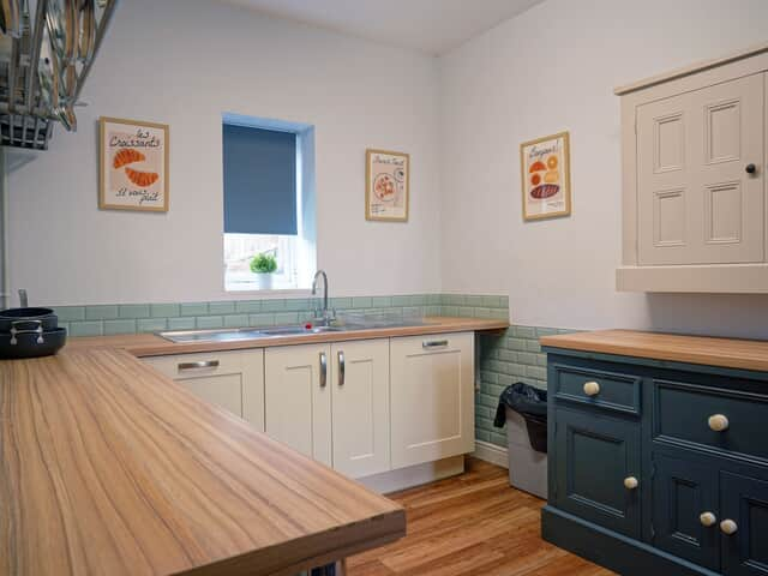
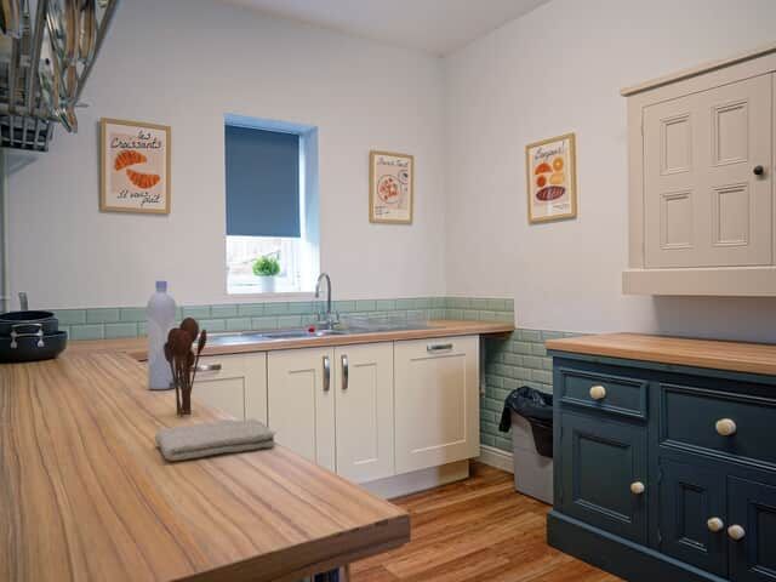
+ washcloth (216, 436)
+ utensil holder (184, 366)
+ bottle (161, 333)
